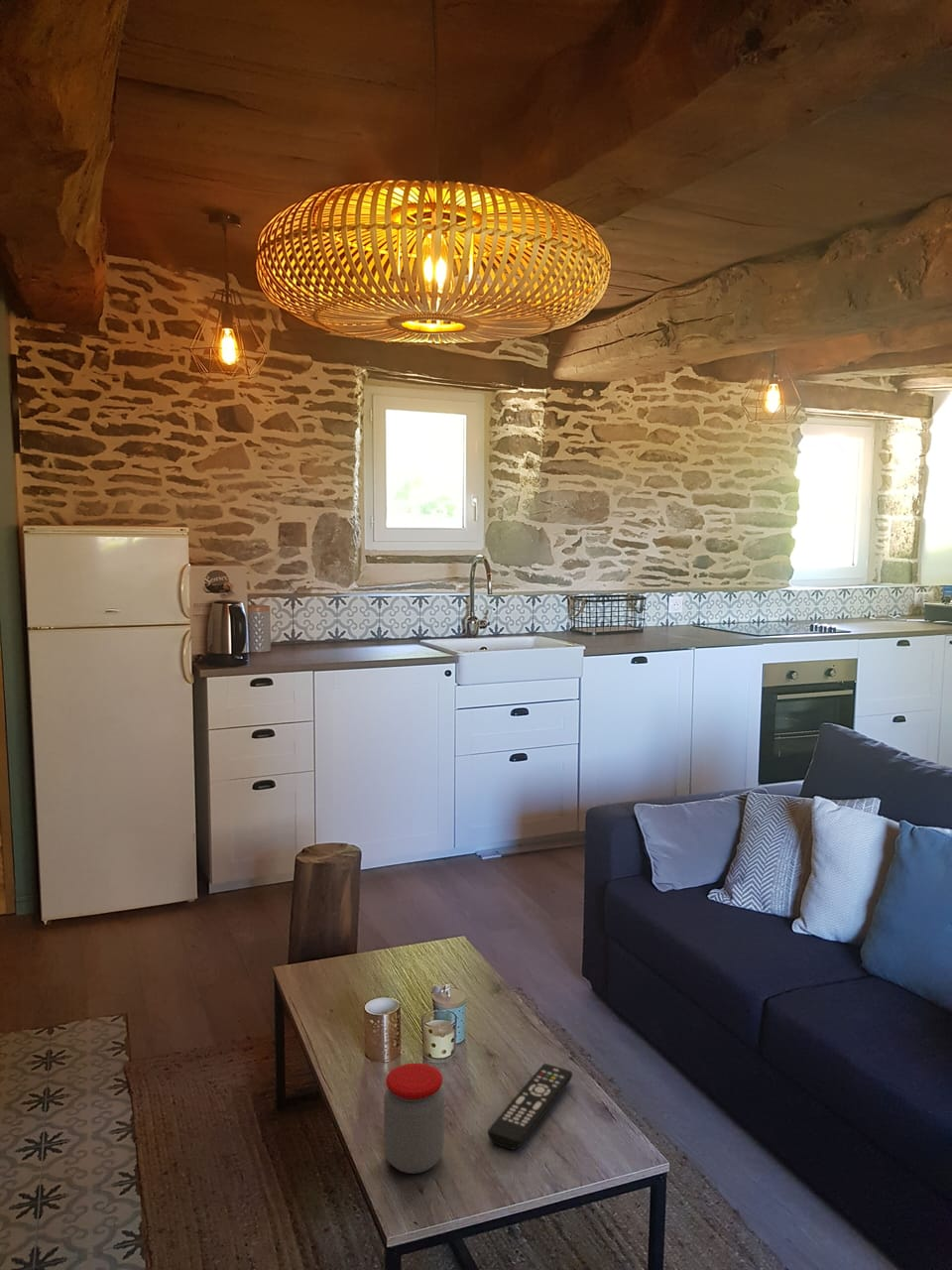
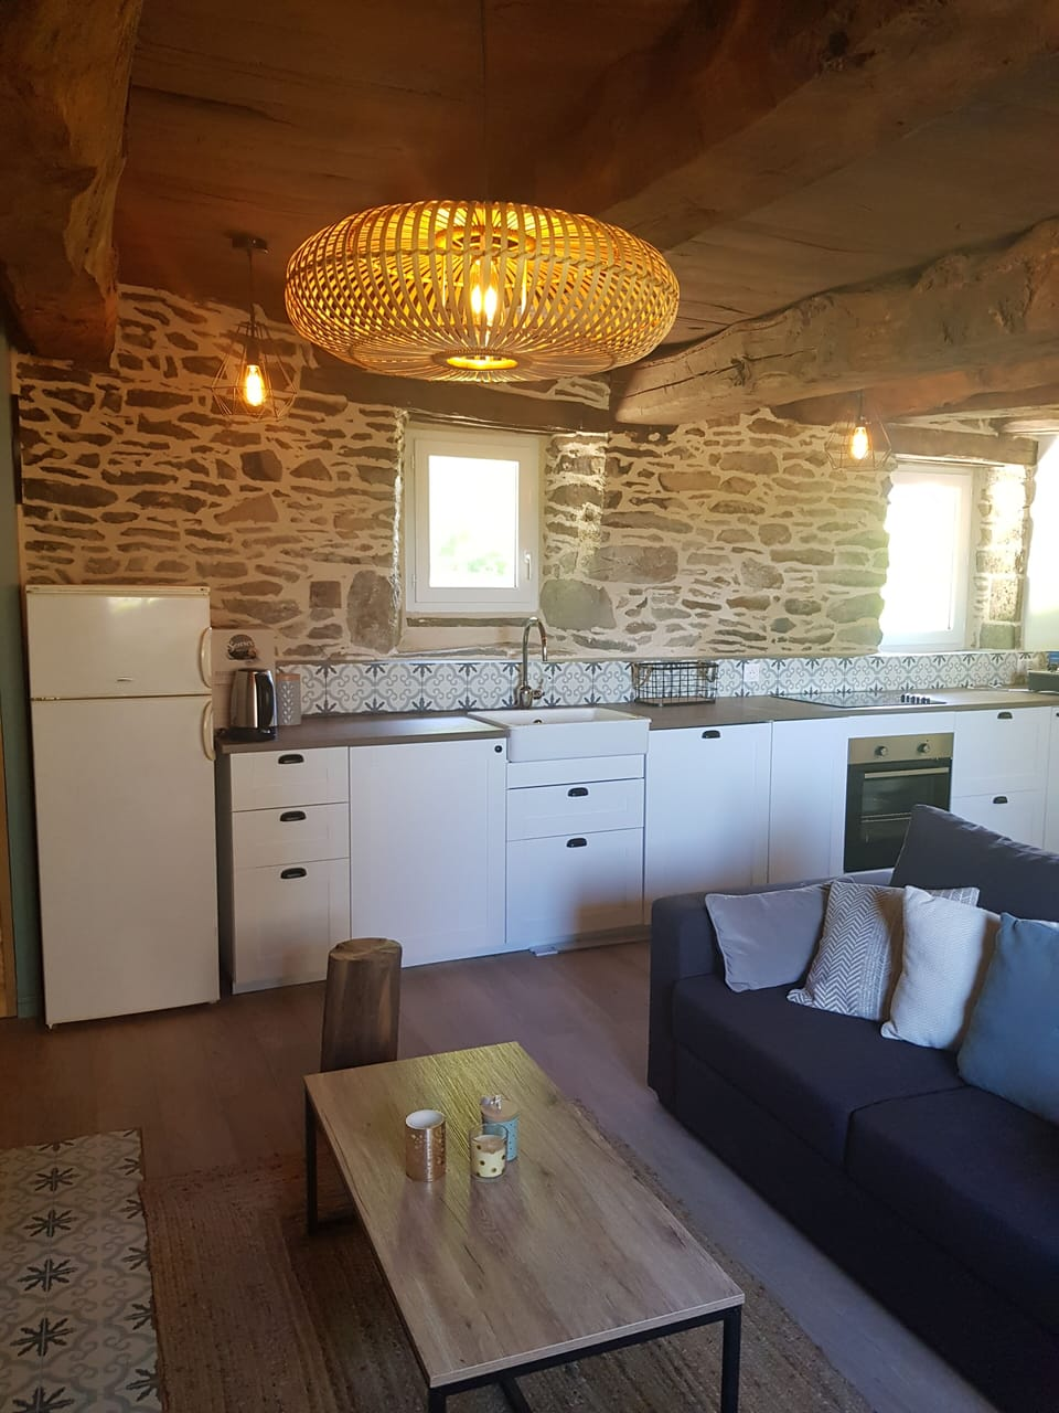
- jar (414, 1117)
- remote control (532, 1104)
